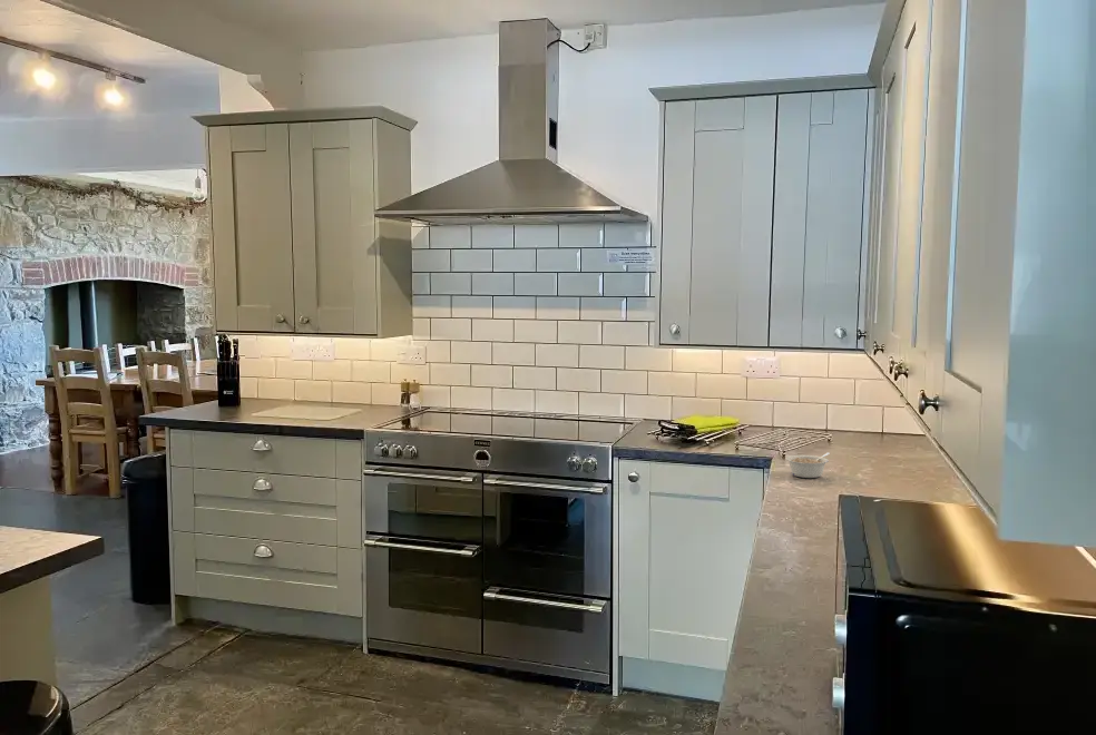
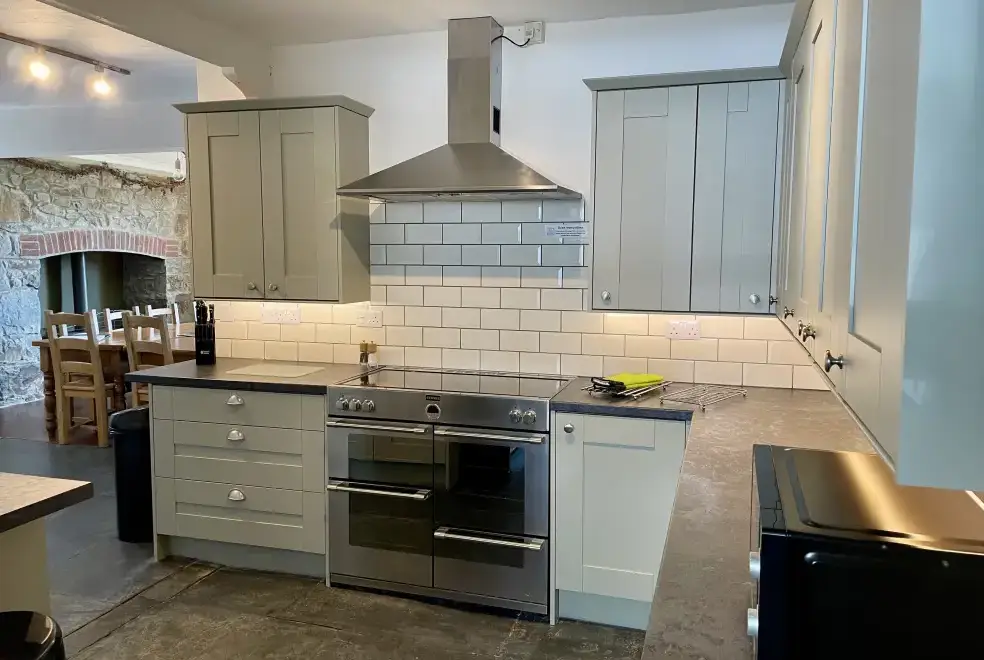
- legume (806, 464)
